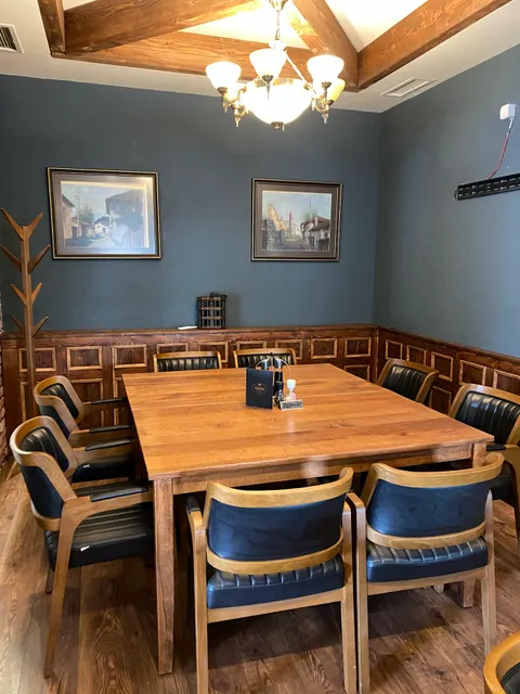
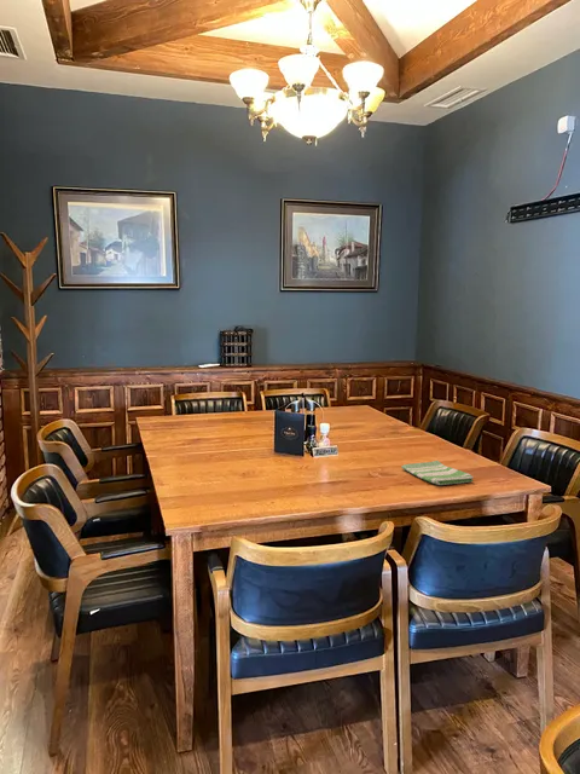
+ dish towel (436, 472)
